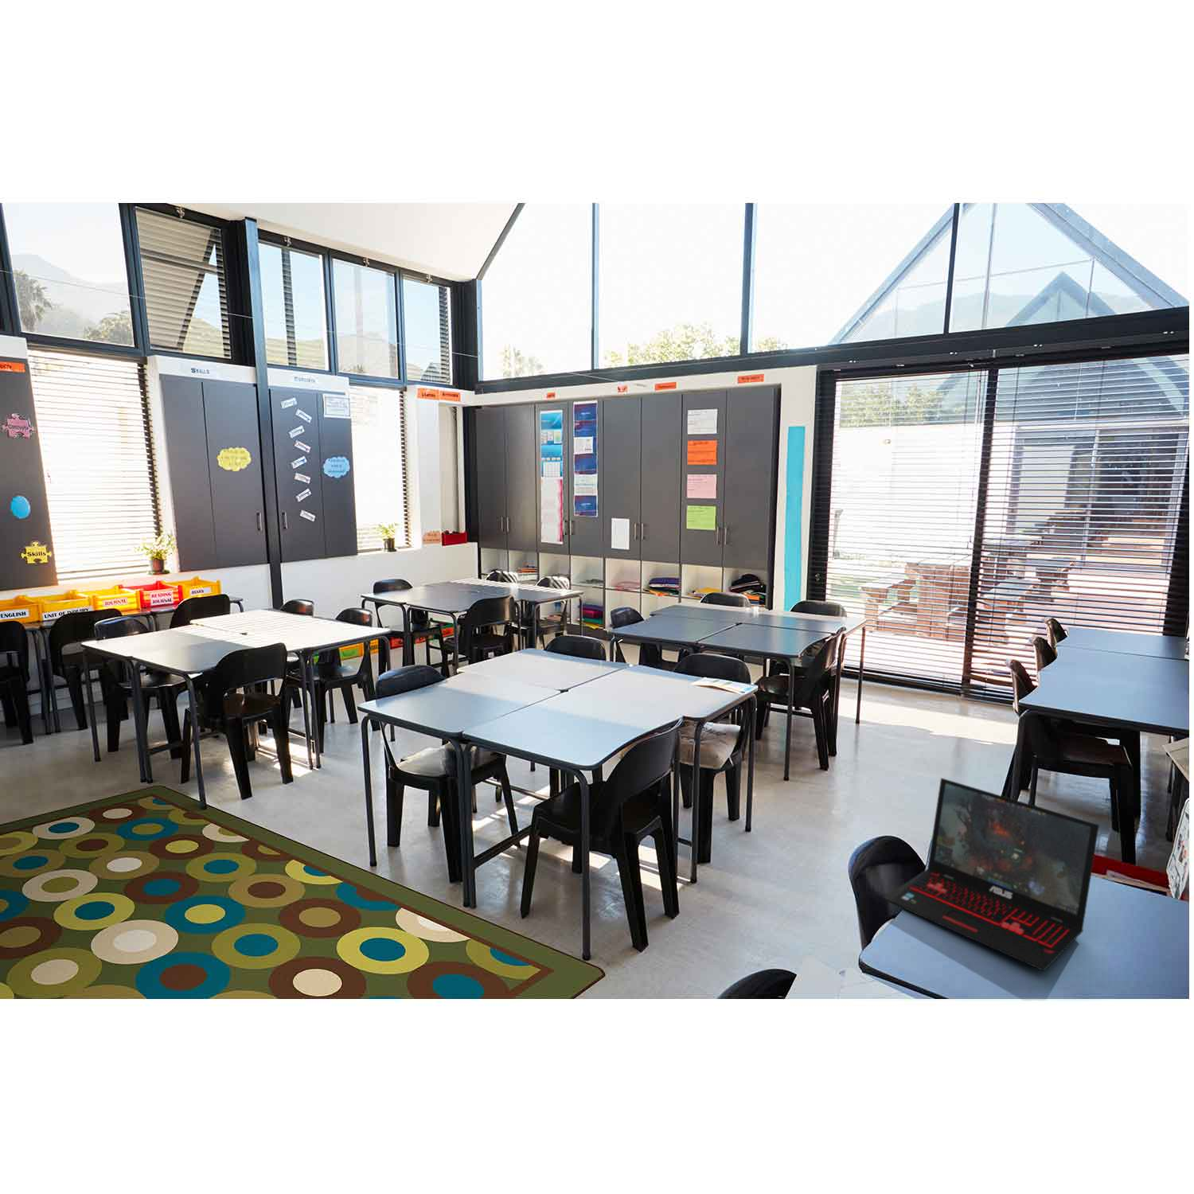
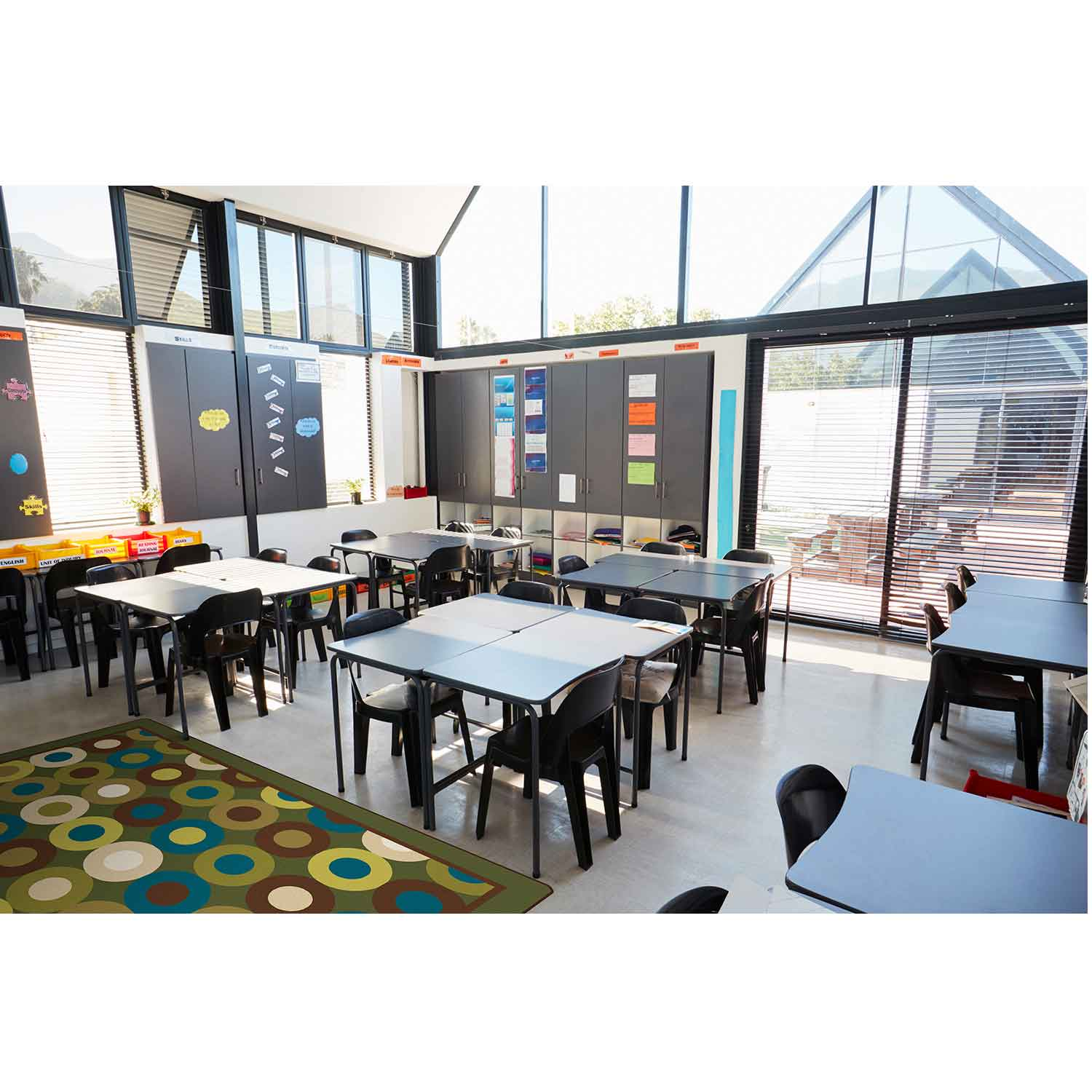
- laptop (986, 865)
